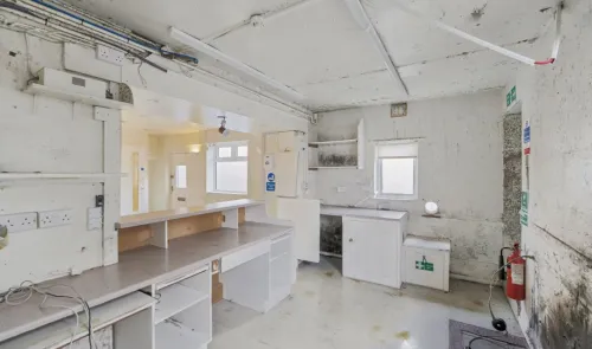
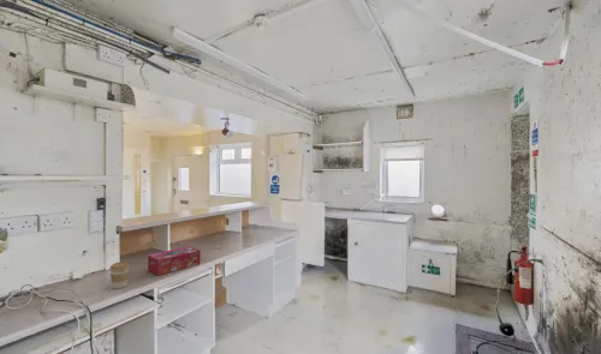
+ tissue box (174, 259)
+ coffee cup (119, 275)
